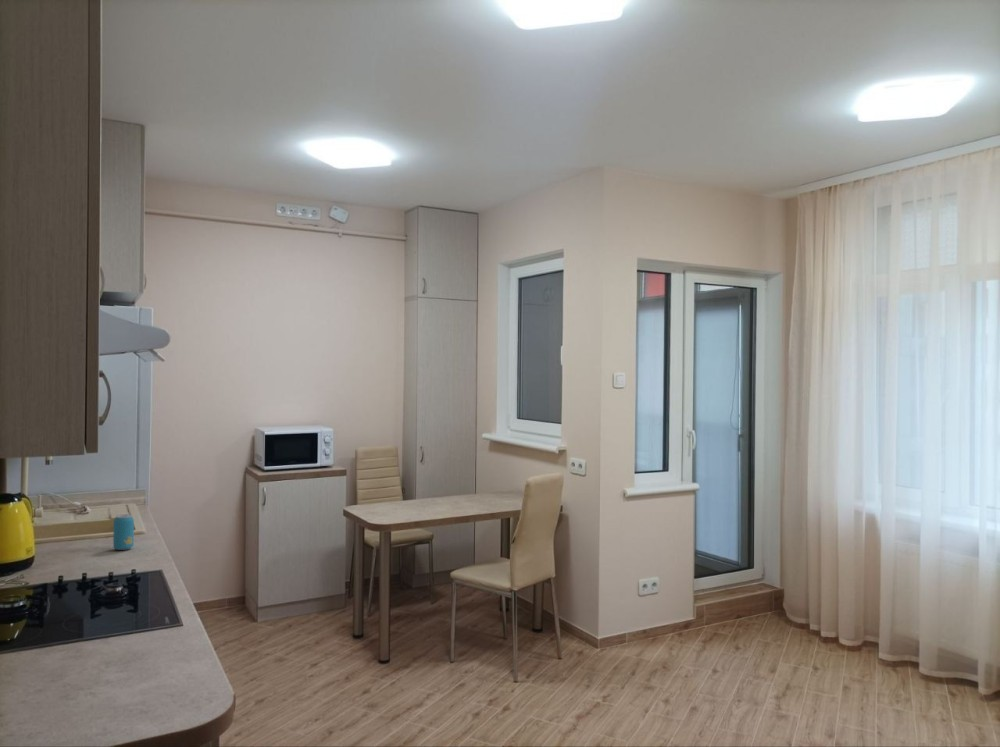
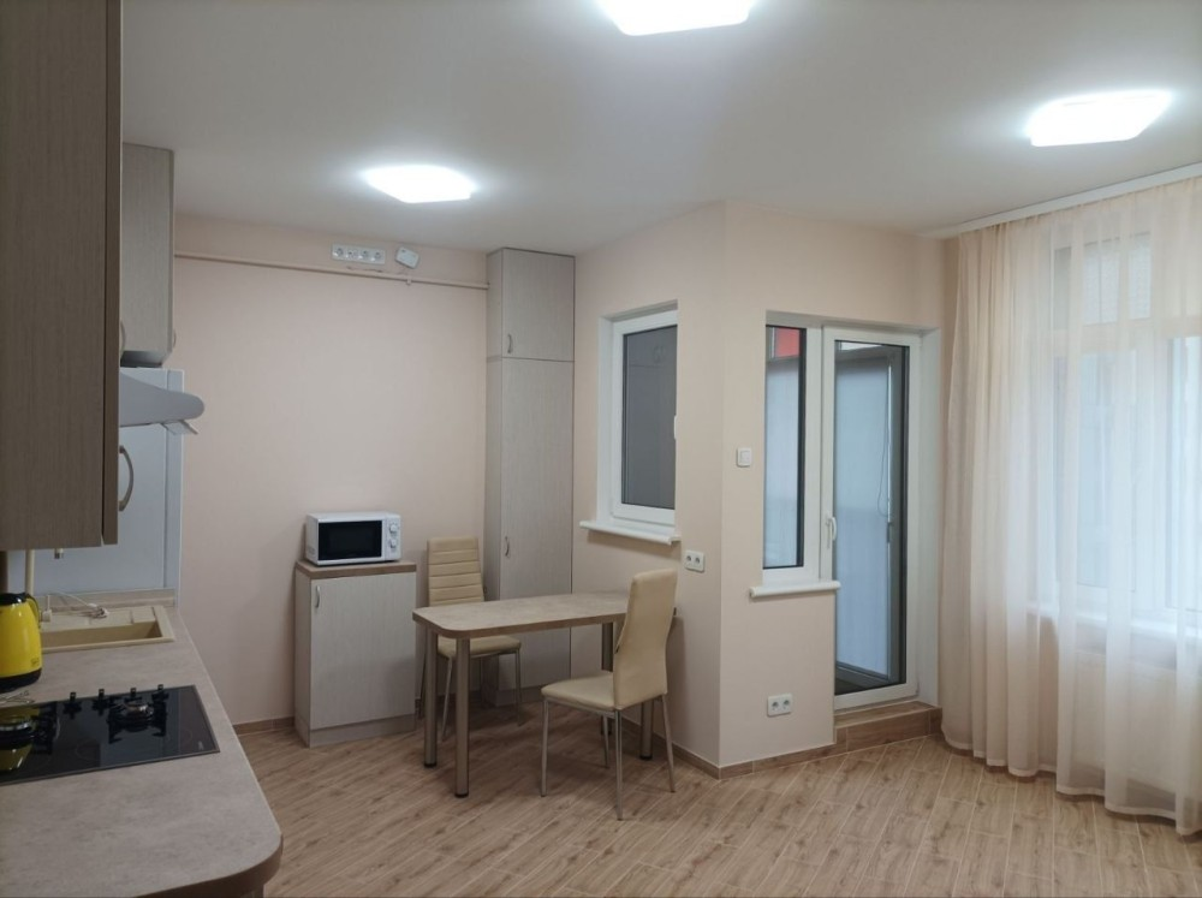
- beverage can (123, 532)
